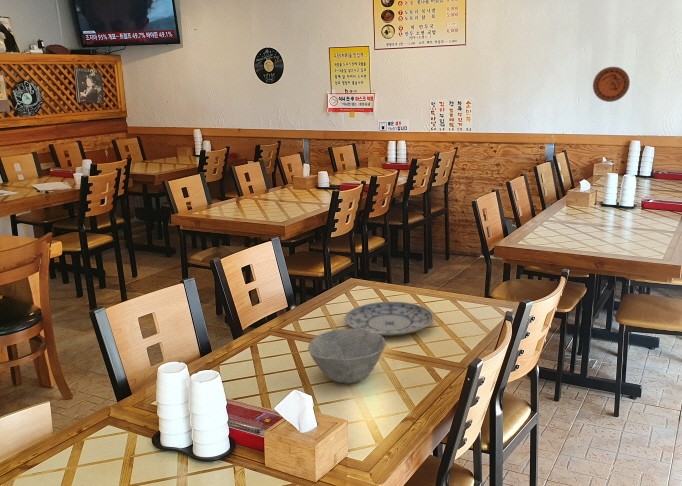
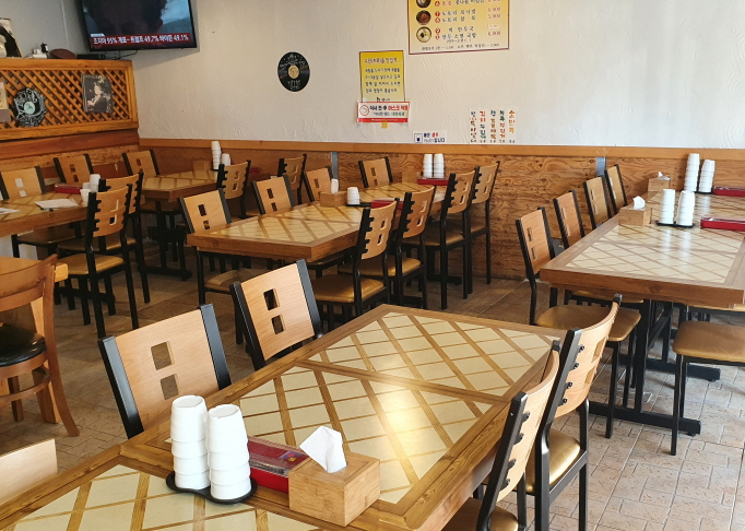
- bowl (347, 360)
- decorative plate (611, 84)
- plate (389, 320)
